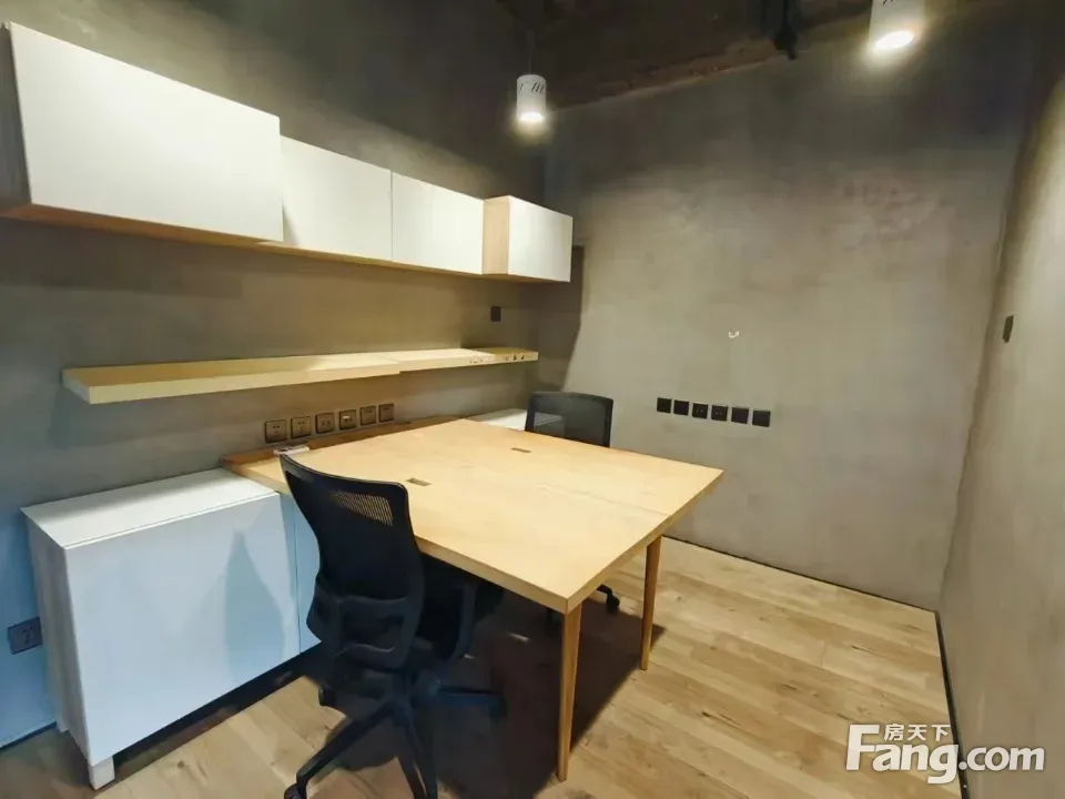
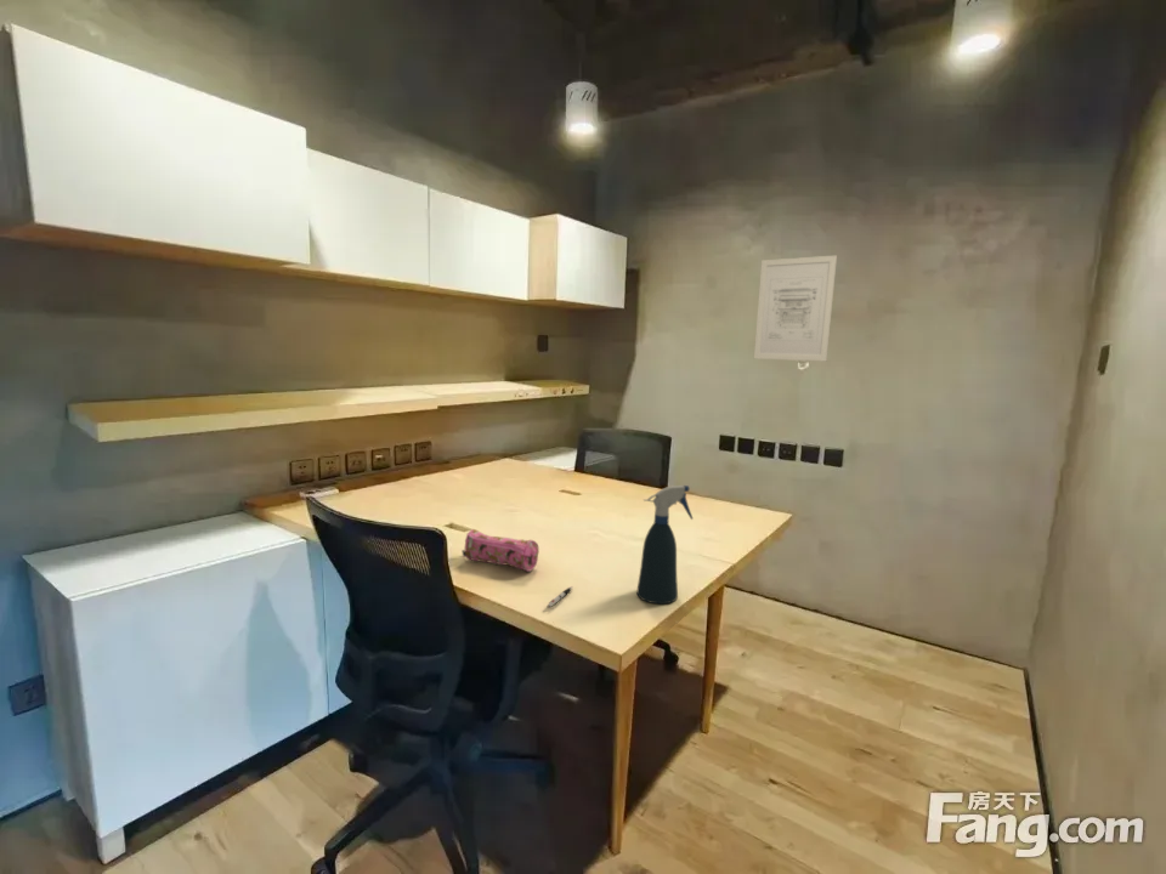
+ pen (560, 595)
+ wall art (793, 310)
+ pencil case (500, 550)
+ spray bottle (662, 540)
